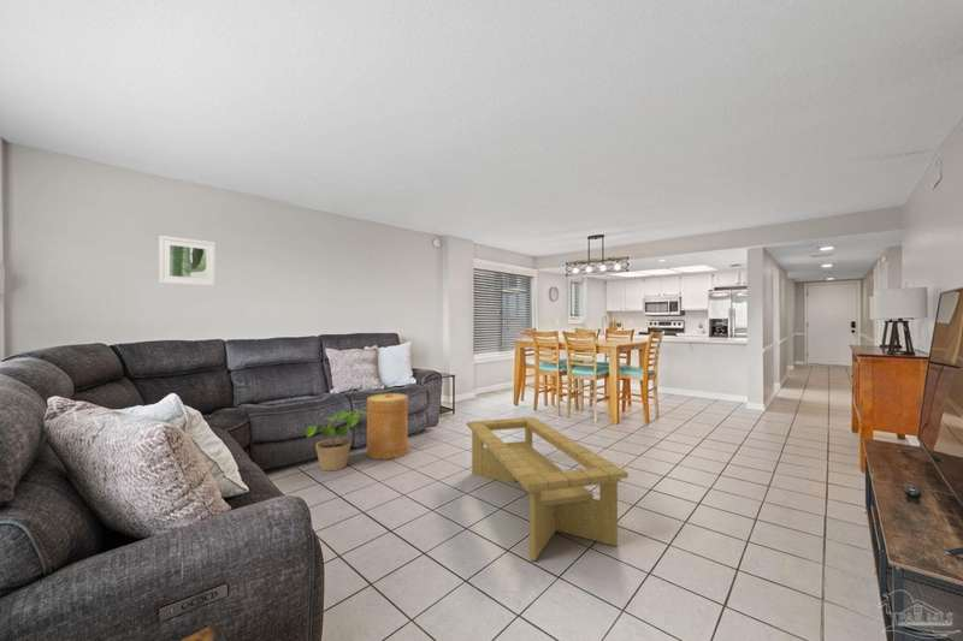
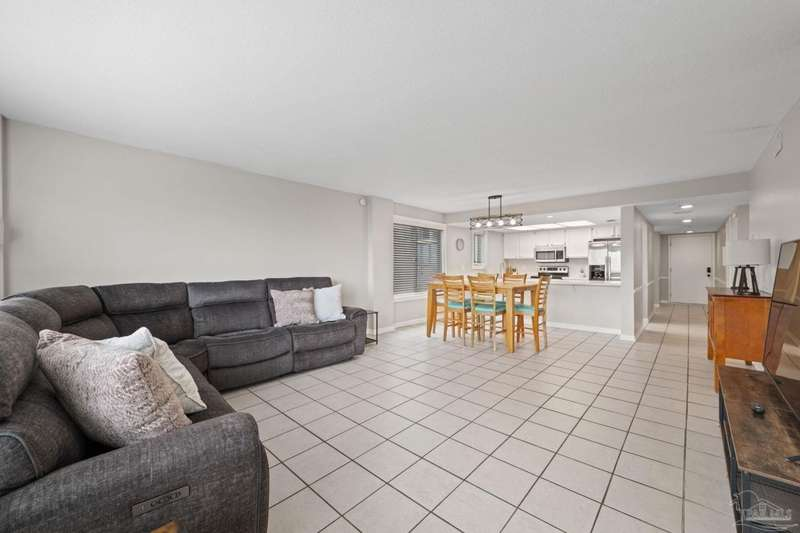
- potted plant (336, 440)
- coffee table (531, 471)
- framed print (188, 262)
- basket (388, 425)
